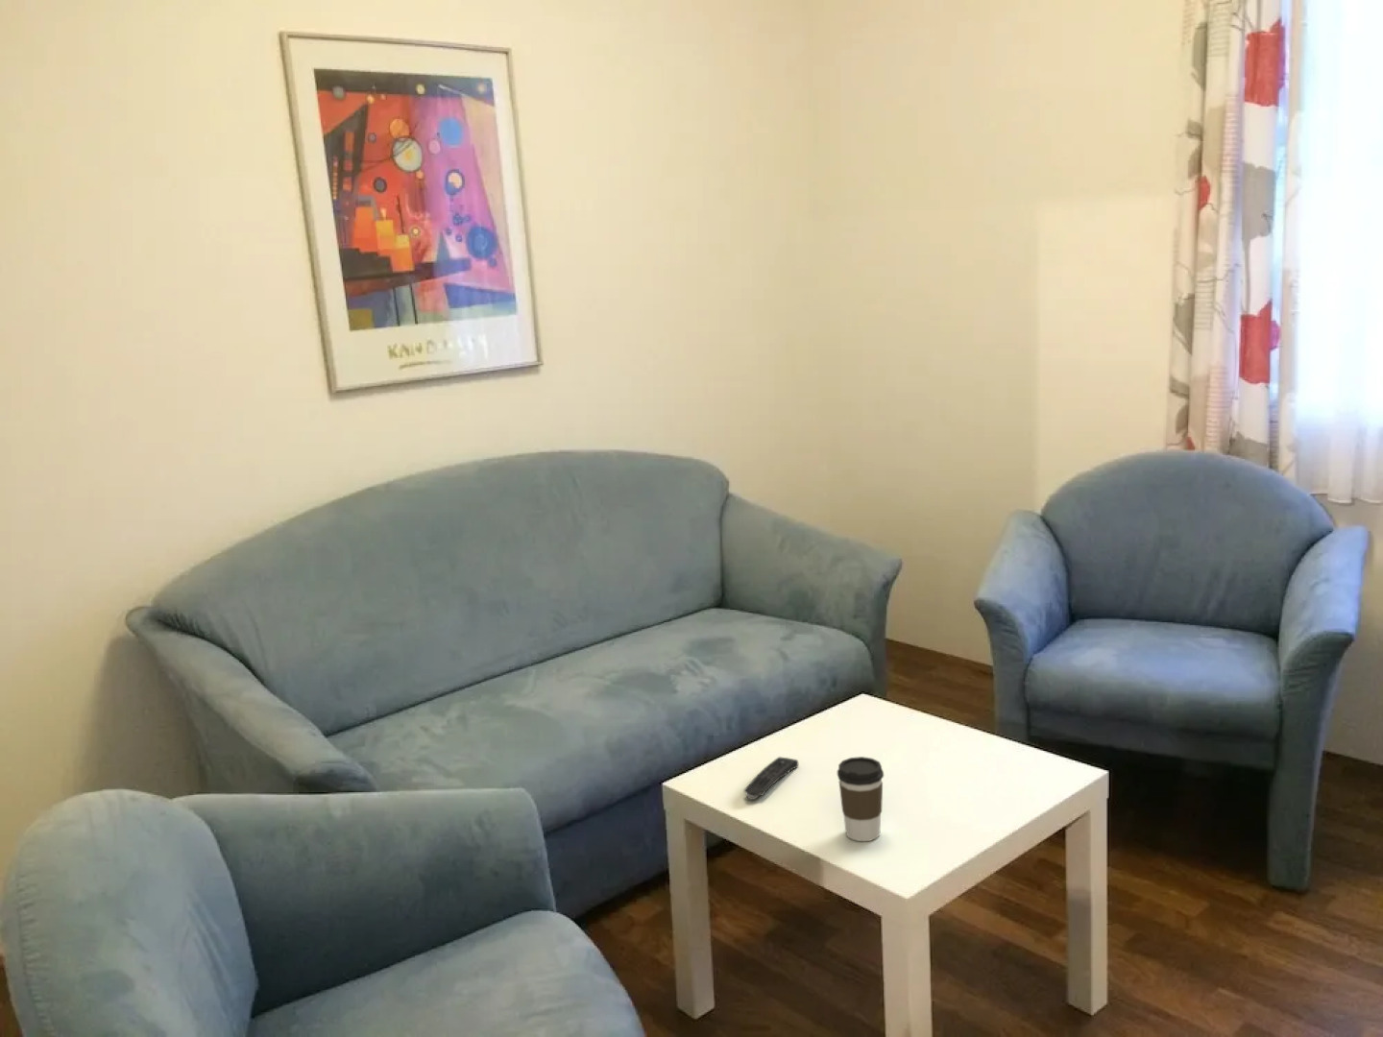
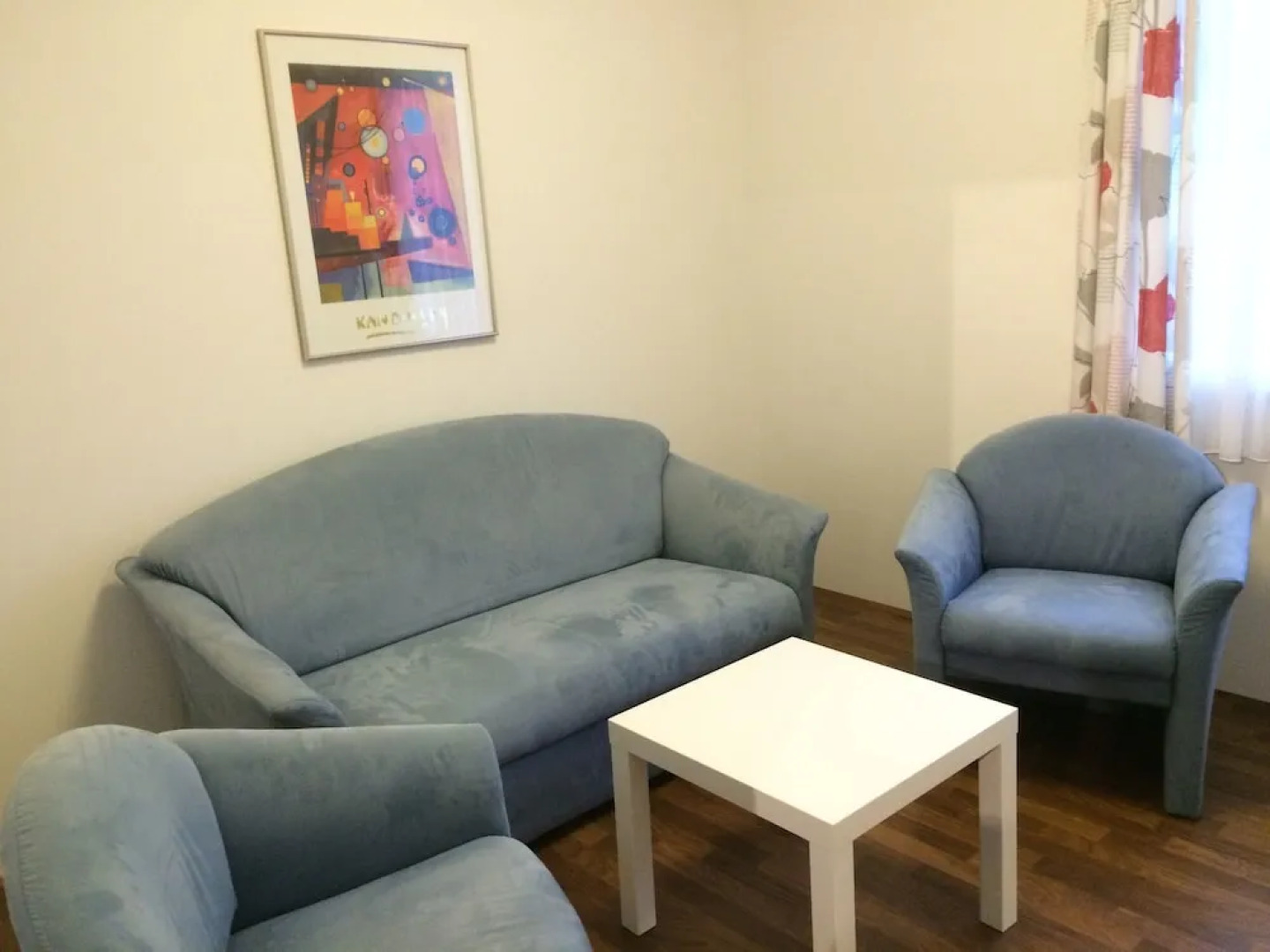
- remote control (770, 777)
- coffee cup (860, 798)
